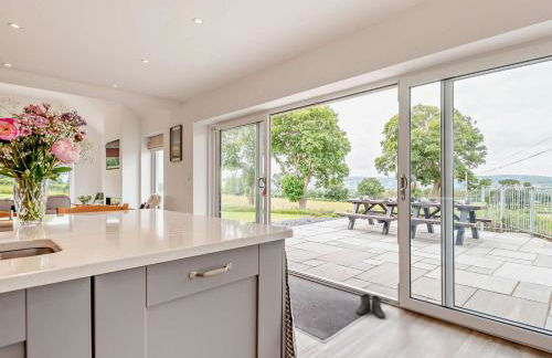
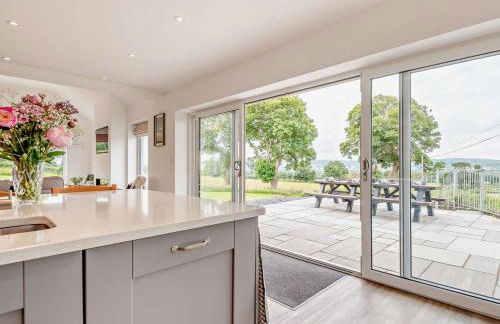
- boots (369, 305)
